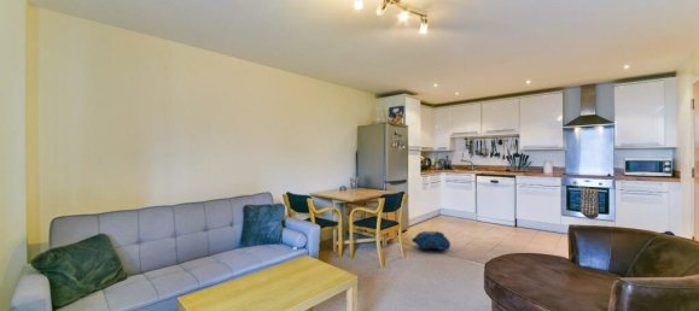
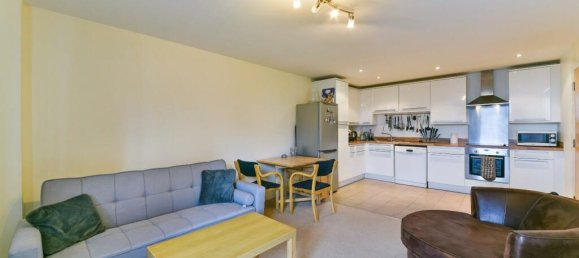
- backpack (430, 240)
